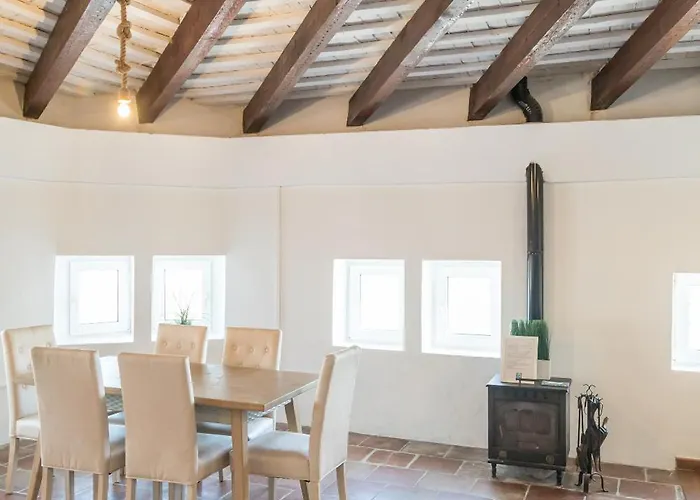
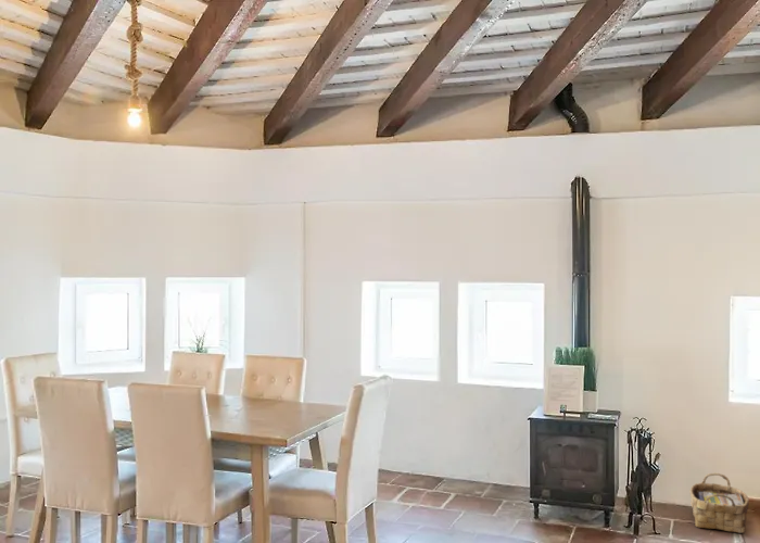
+ woven basket (719, 502)
